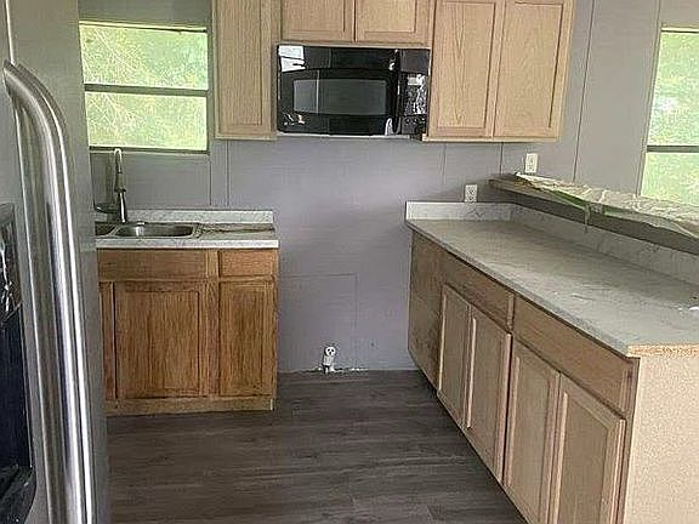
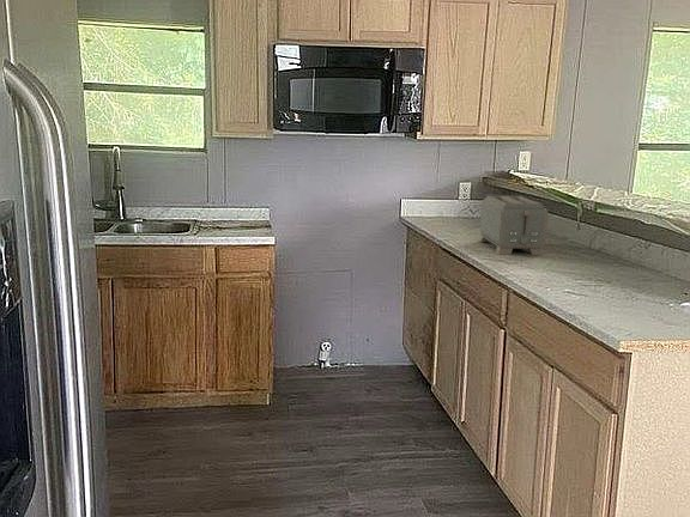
+ toaster (513, 224)
